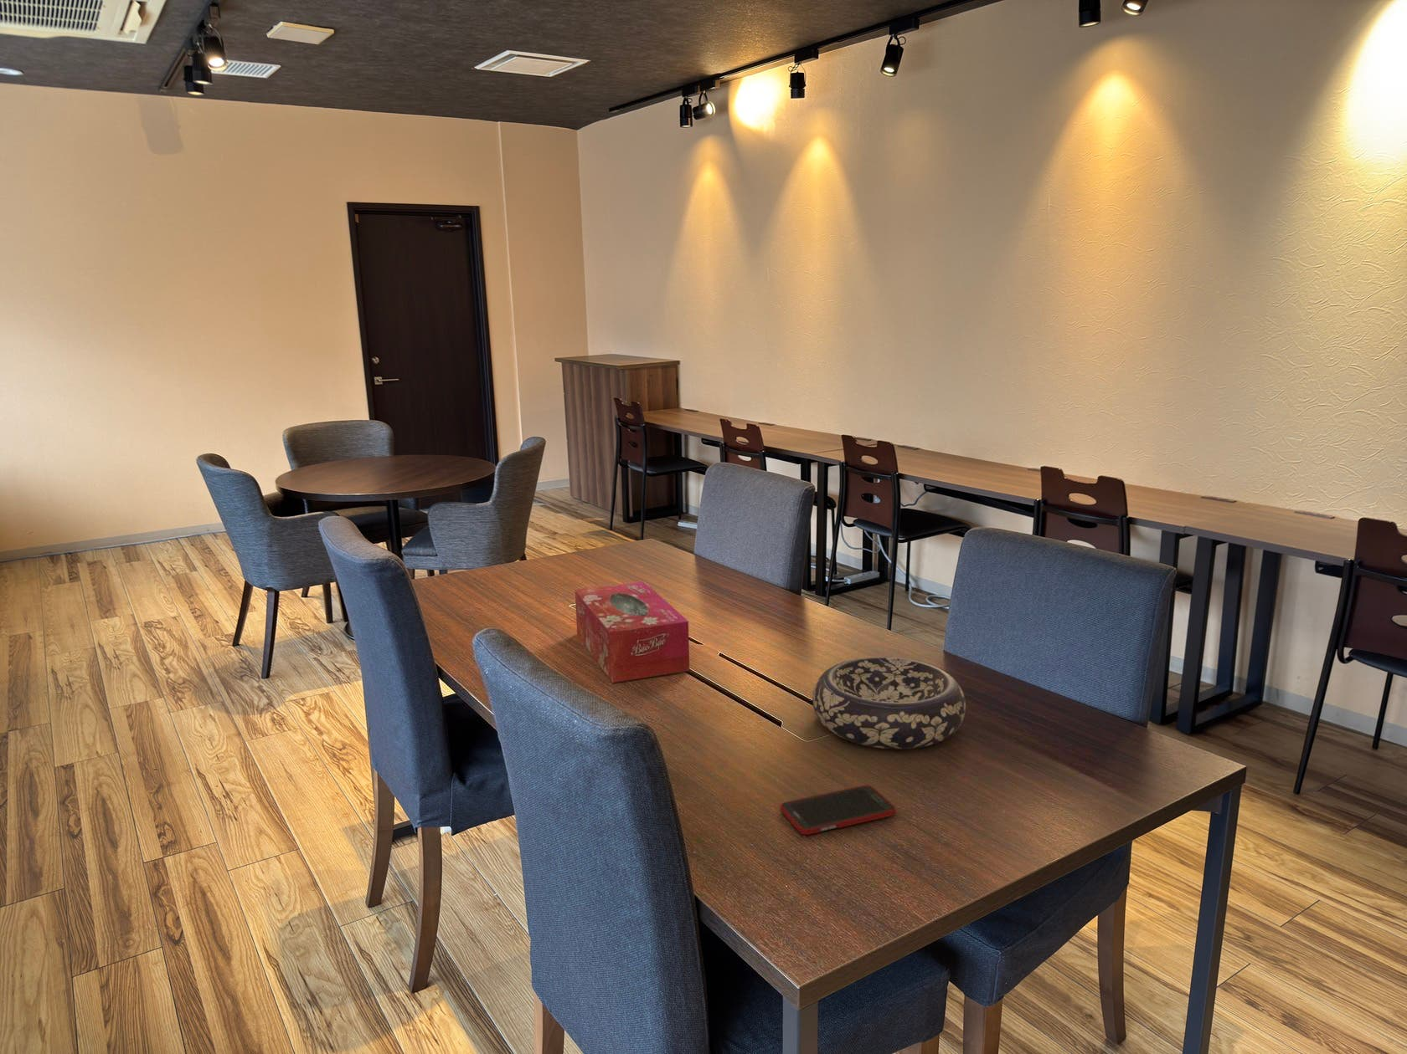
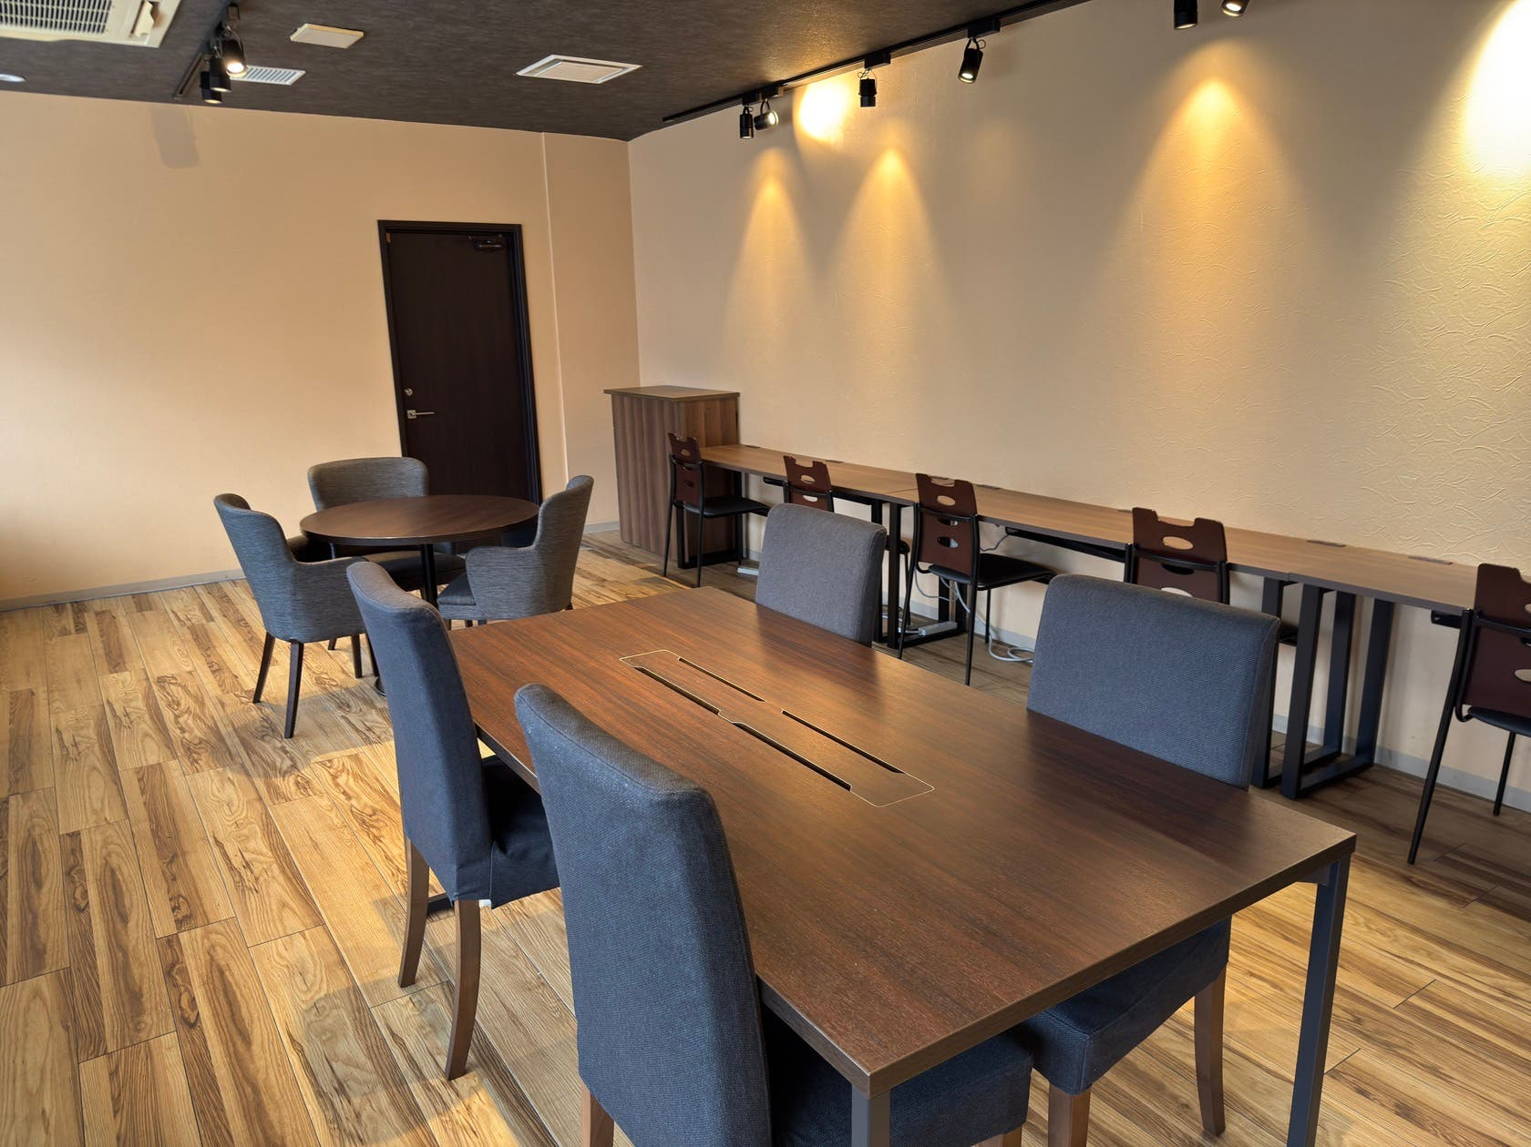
- tissue box (629, 628)
- decorative bowl (887, 701)
- cell phone (838, 809)
